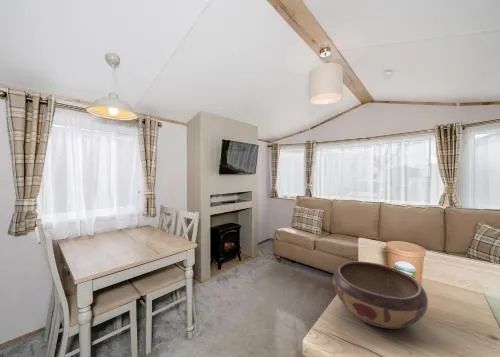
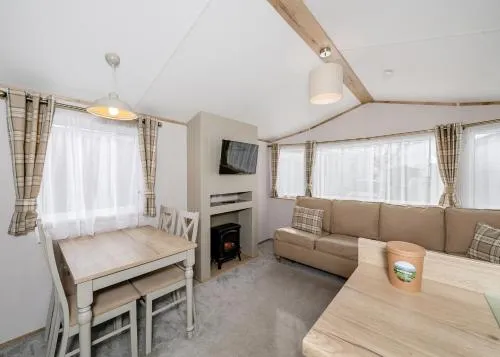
- decorative bowl (375, 294)
